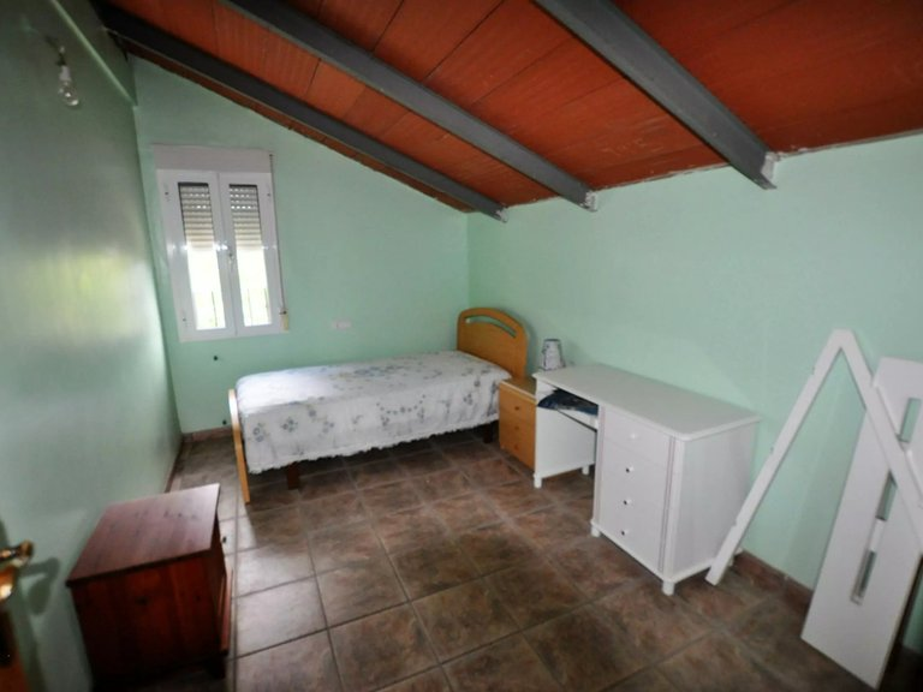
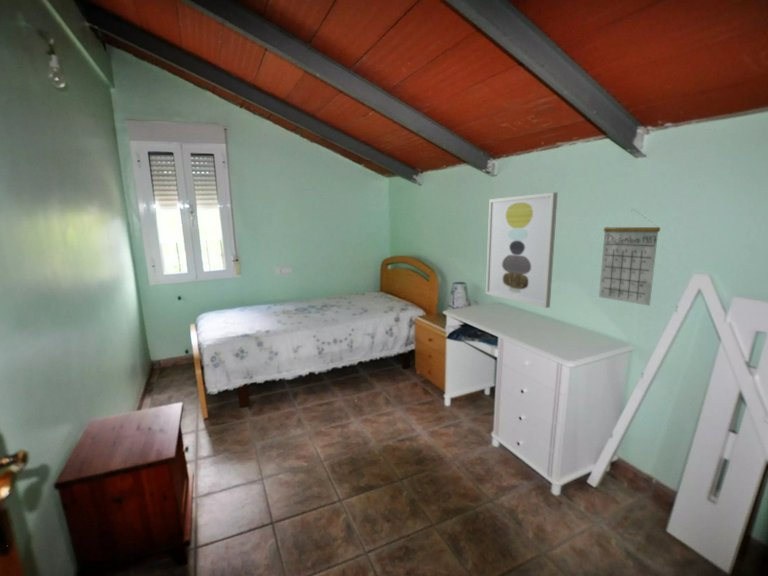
+ calendar (627, 256)
+ wall art (516, 249)
